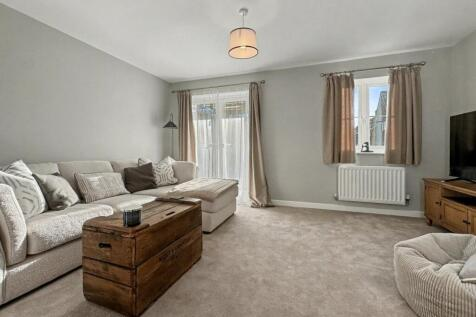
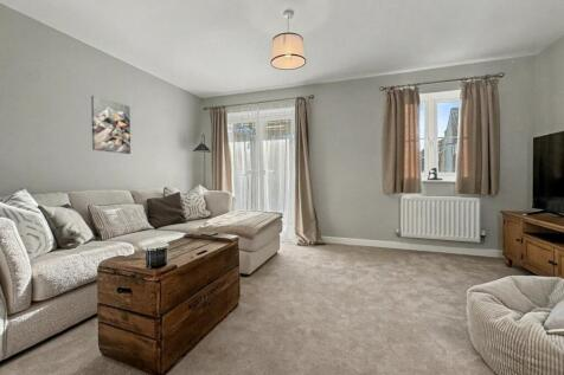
+ wall art (111, 127)
